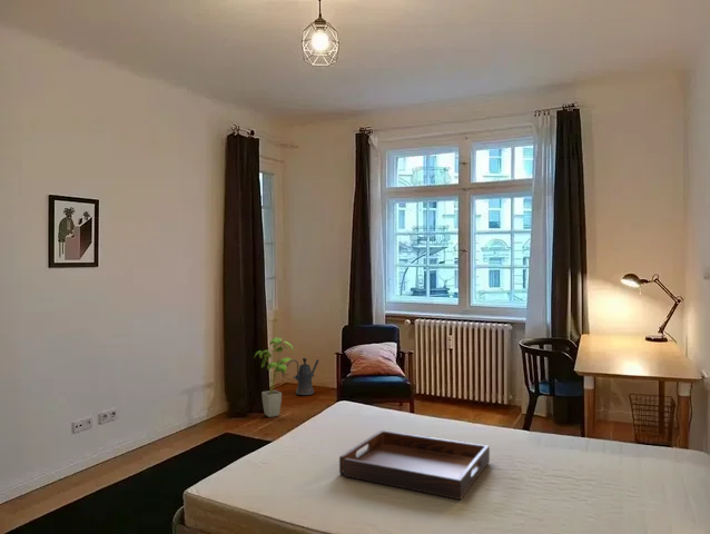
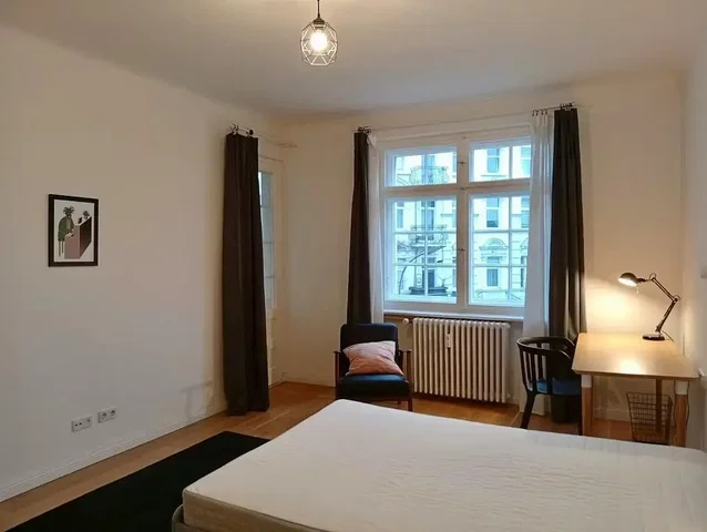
- serving tray (415, 459)
- house plant (275, 376)
- watering can (300, 376)
